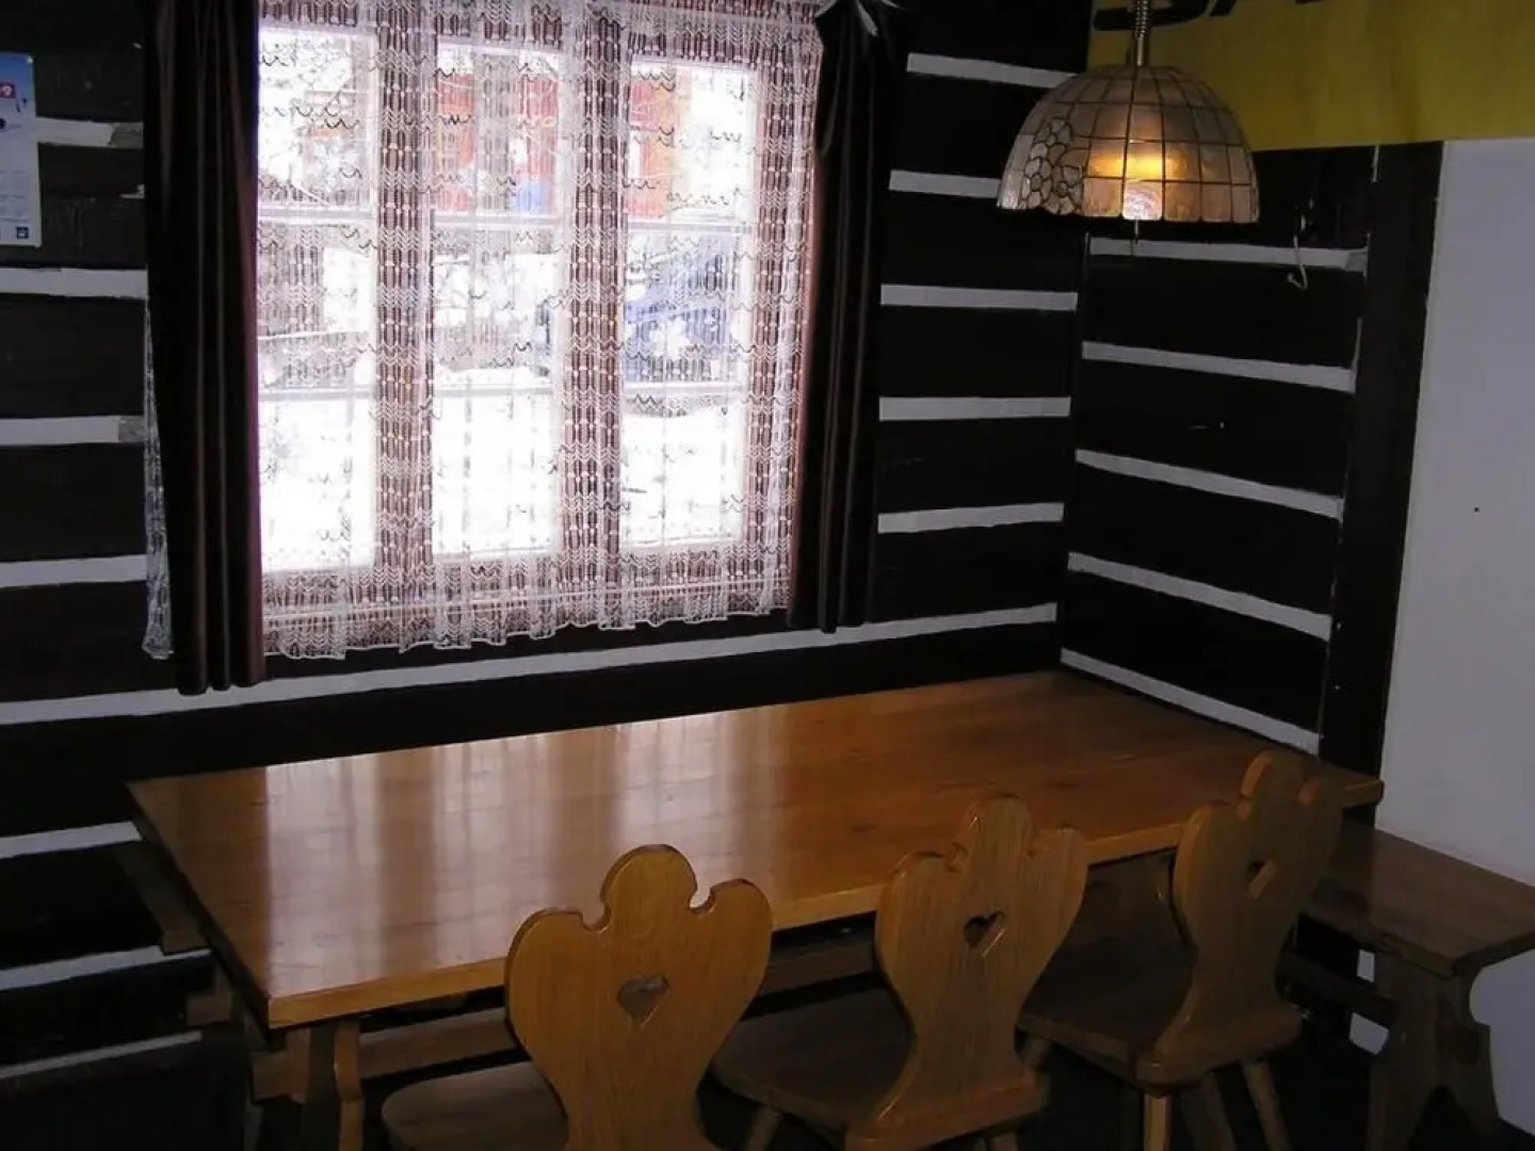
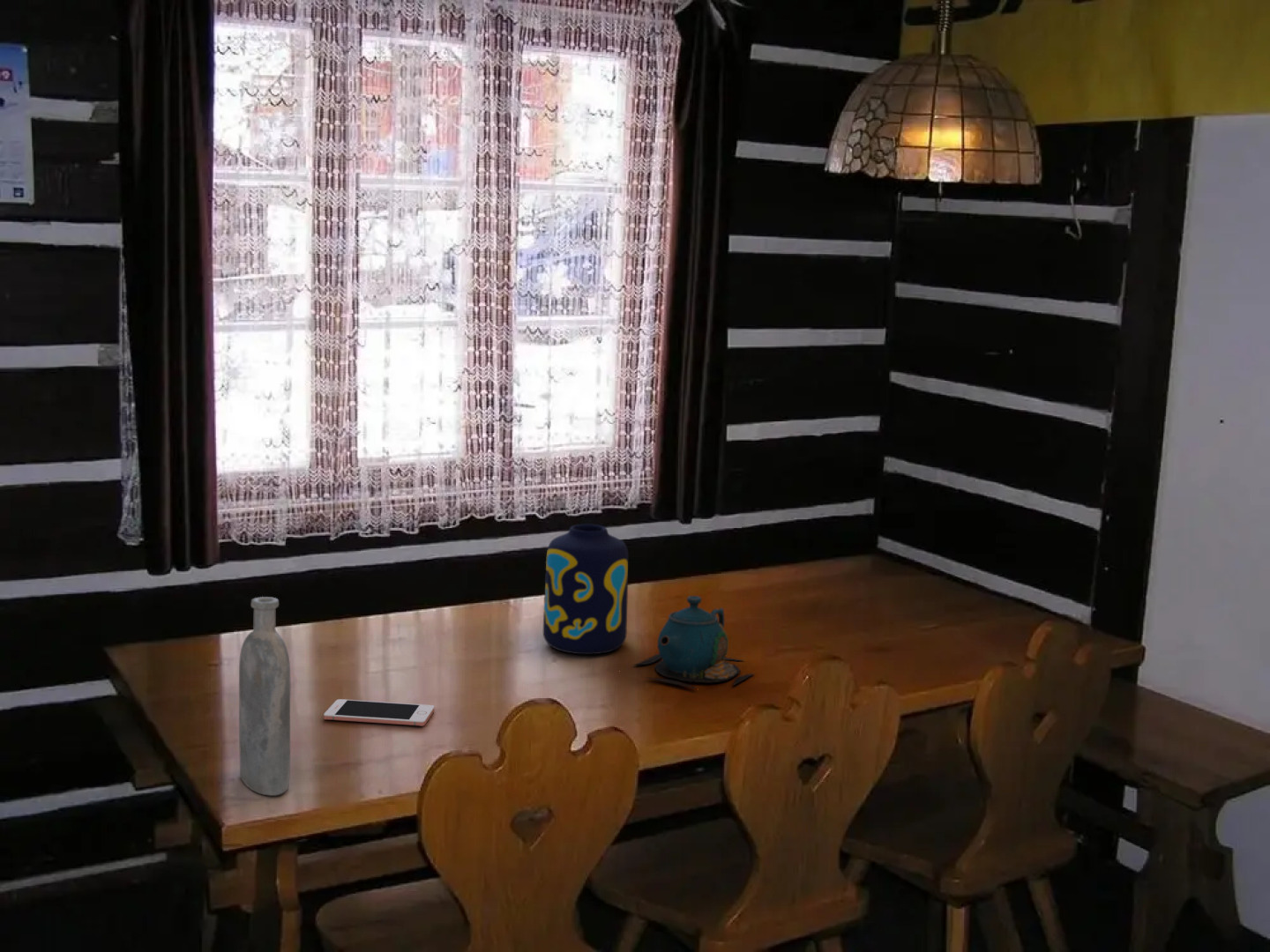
+ teapot (698, 633)
+ cell phone (379, 712)
+ bottle (265, 691)
+ vase (586, 586)
